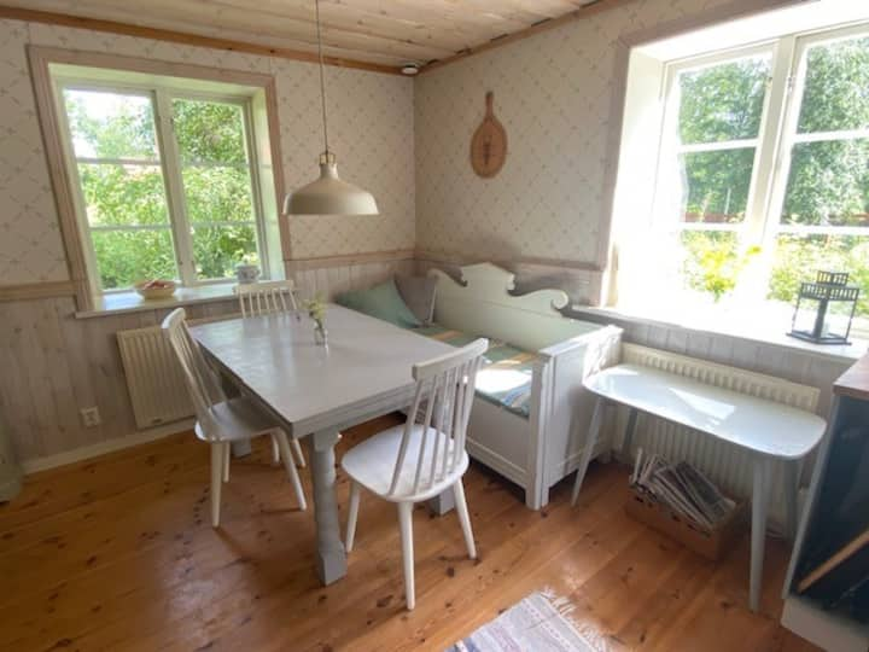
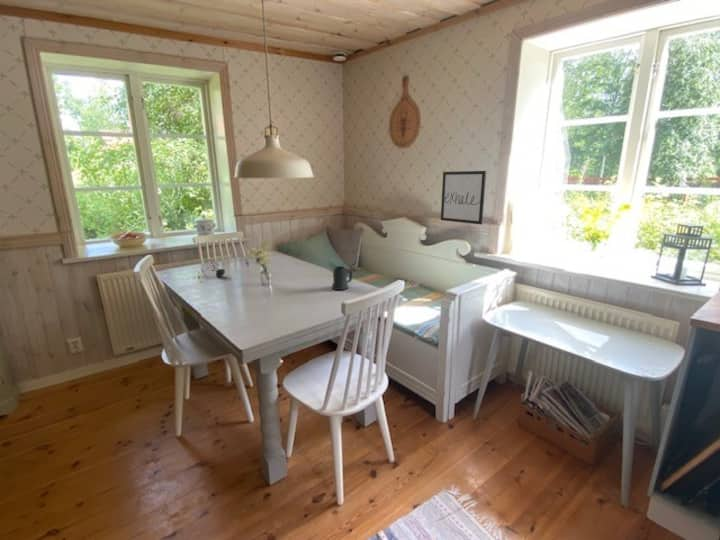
+ wall art (461, 197)
+ mug (342, 277)
+ teapot (204, 259)
